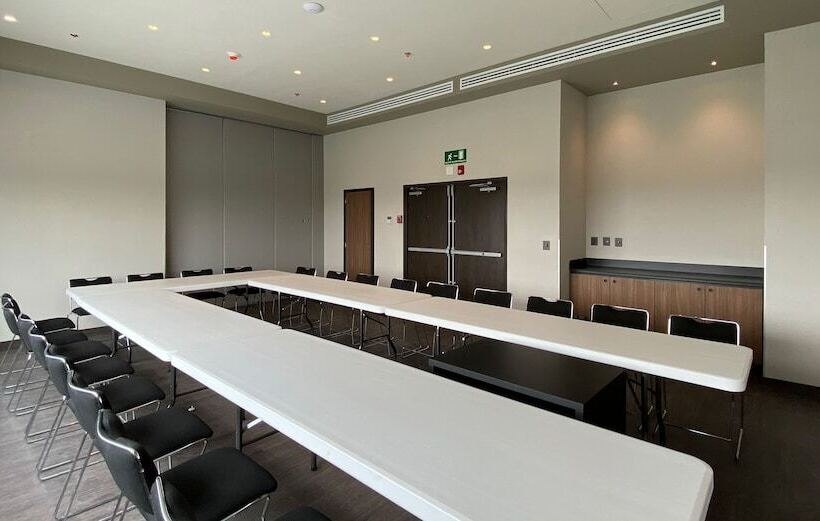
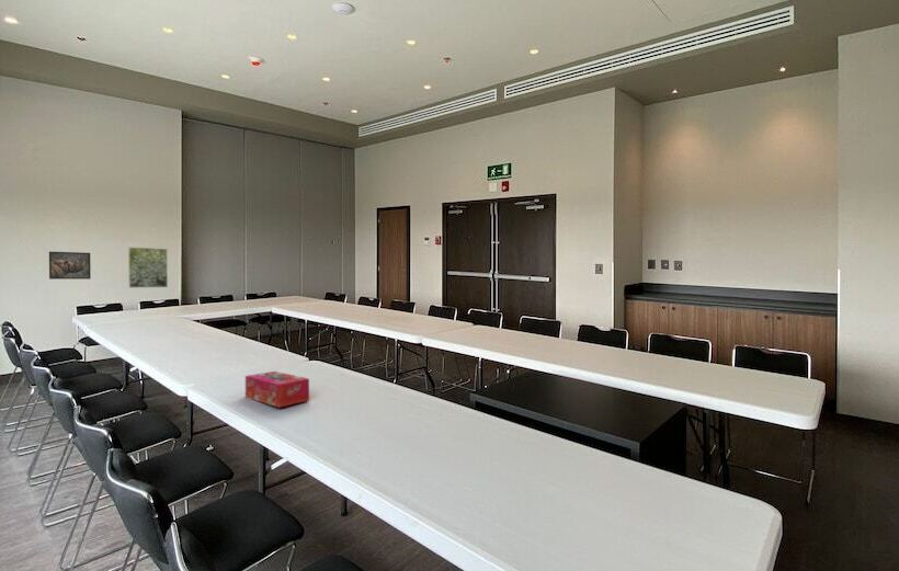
+ tissue box (276, 388)
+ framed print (148, 267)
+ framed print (70, 265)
